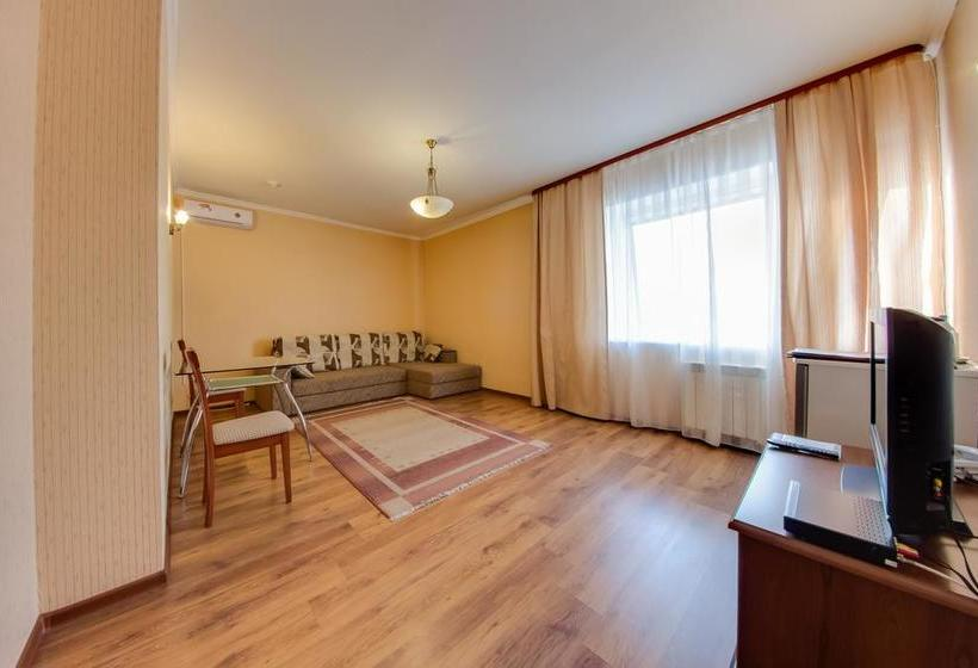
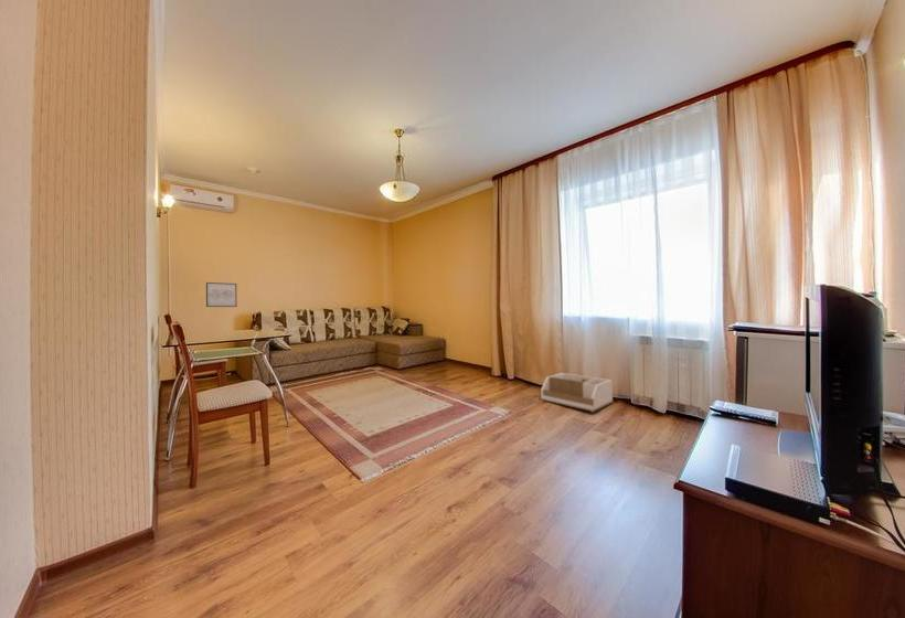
+ storage bin (574, 390)
+ wall art (221, 295)
